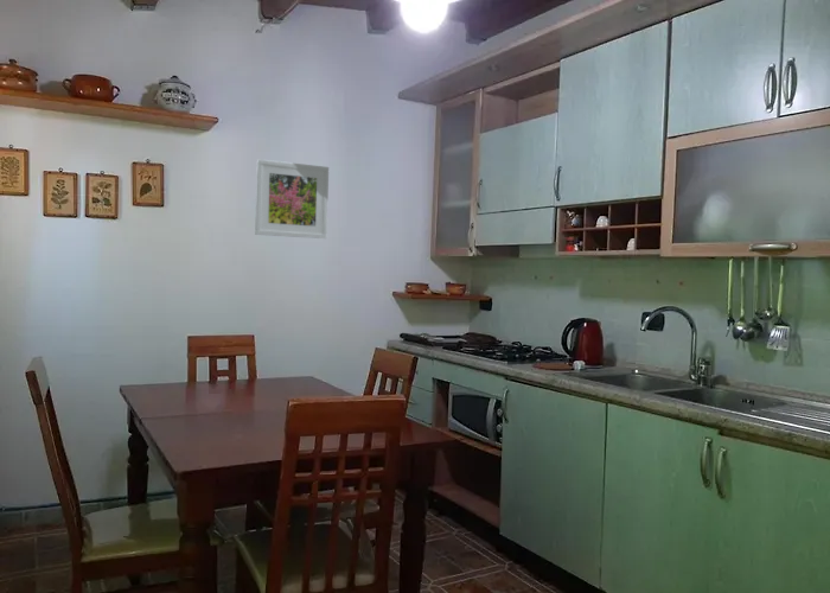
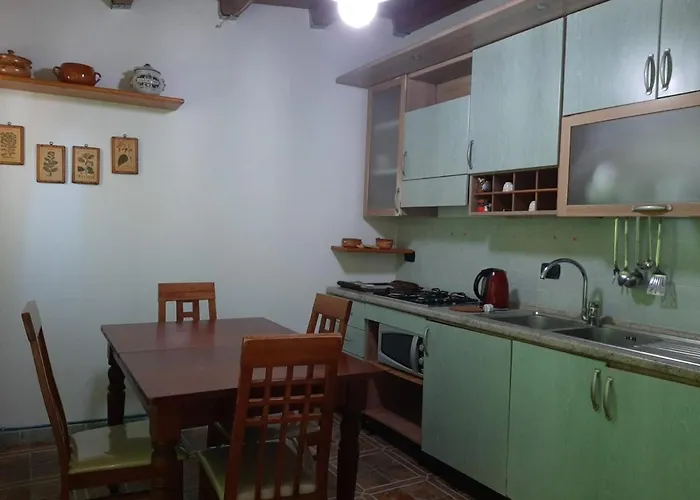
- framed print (292, 199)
